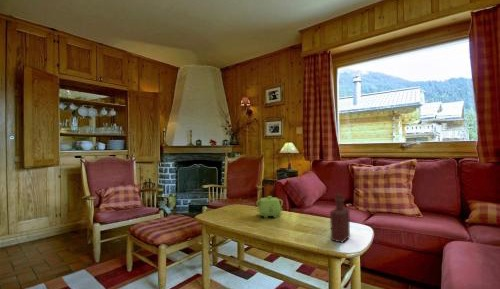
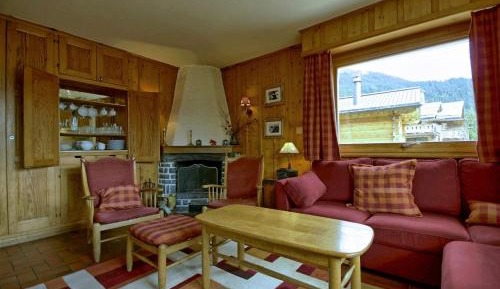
- bottle (340, 216)
- teapot (270, 207)
